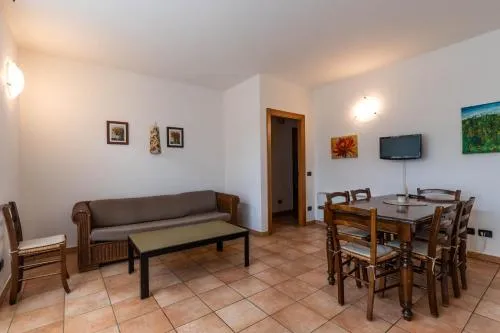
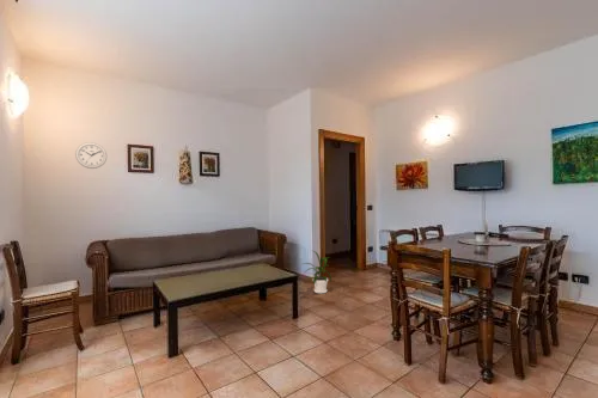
+ house plant (318, 271)
+ wall clock (91, 155)
